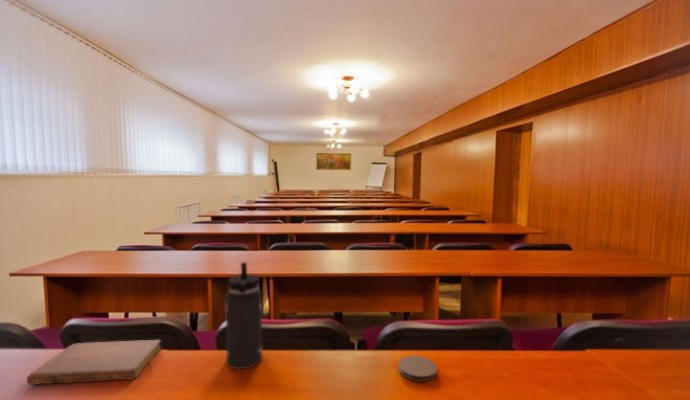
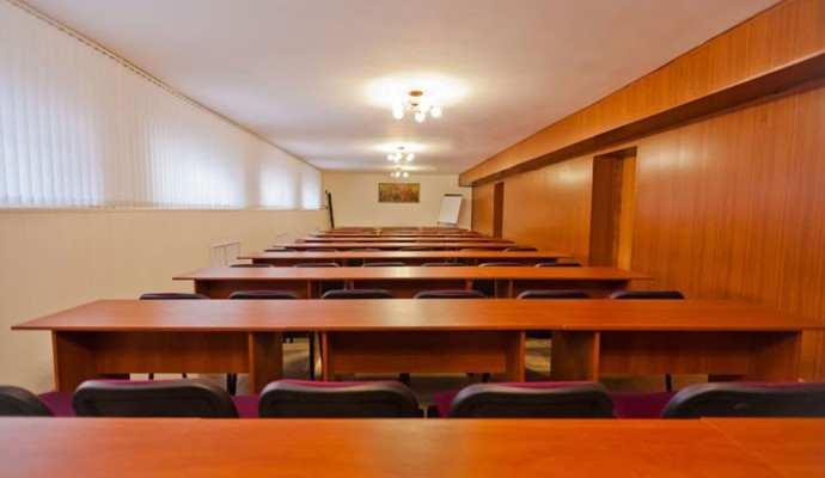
- coaster (417, 367)
- notebook (101, 360)
- thermos bottle (244, 313)
